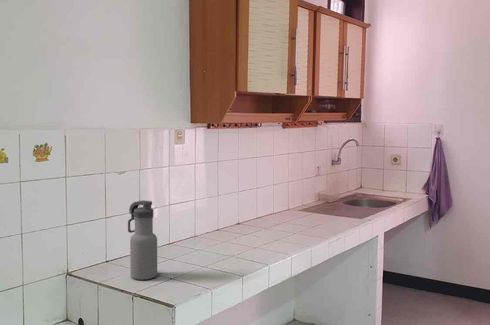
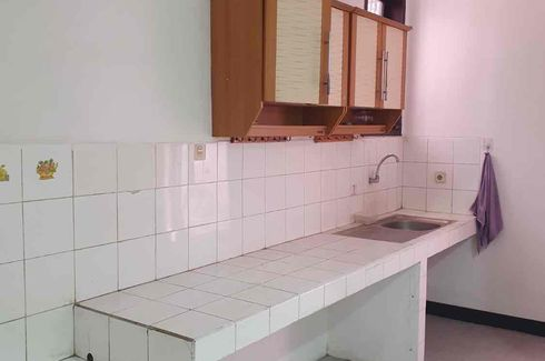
- water bottle (143, 238)
